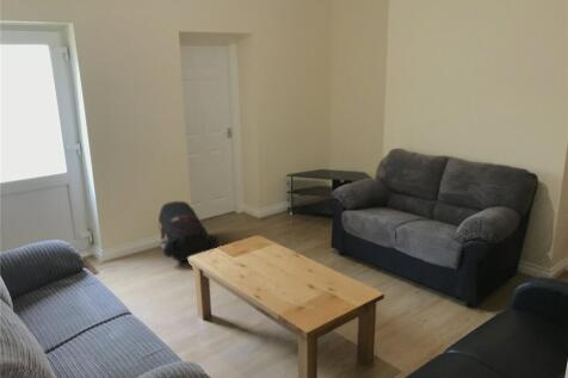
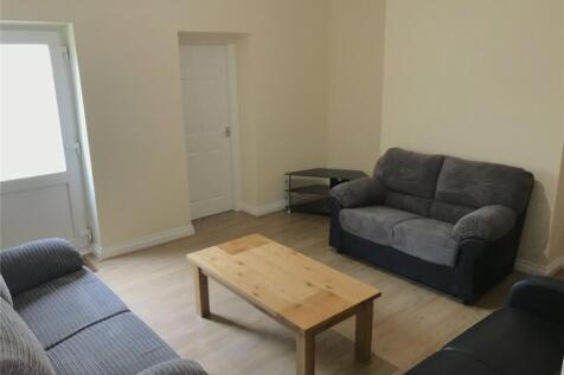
- backpack (178, 230)
